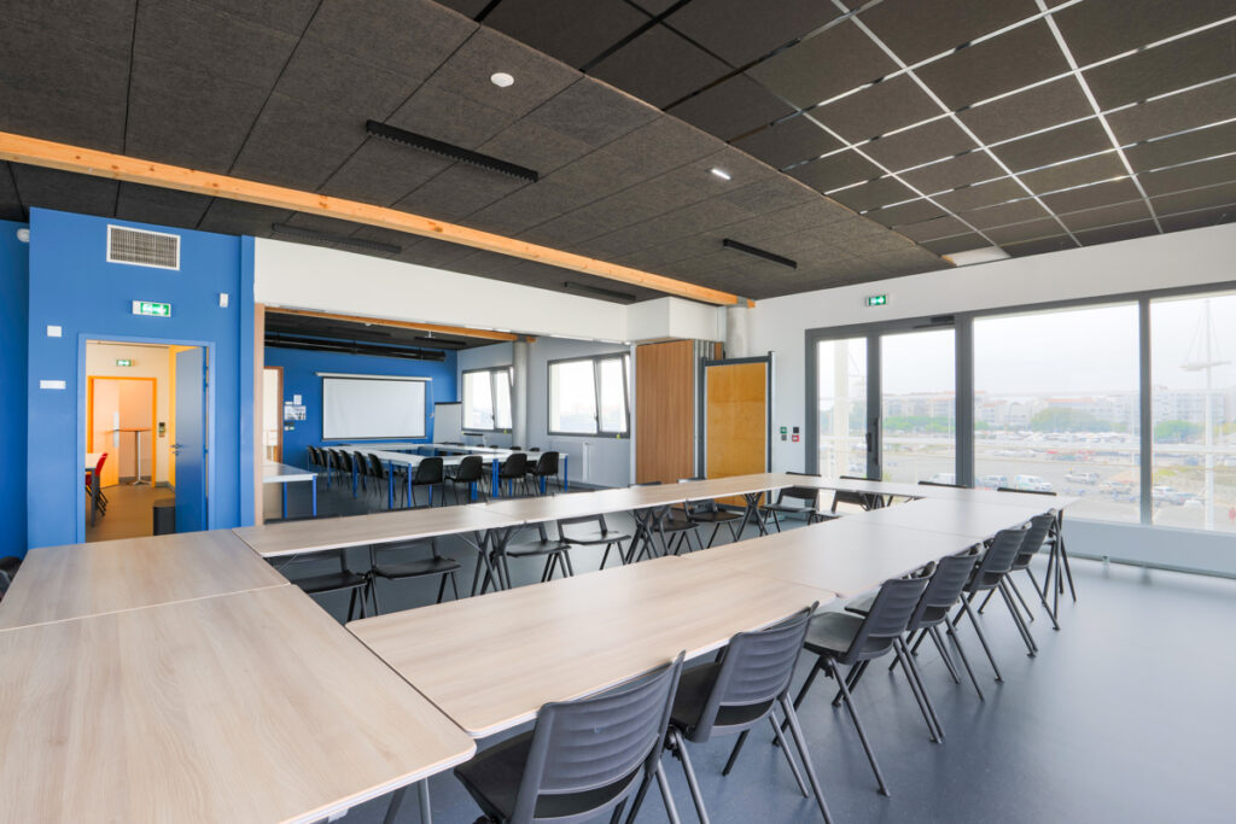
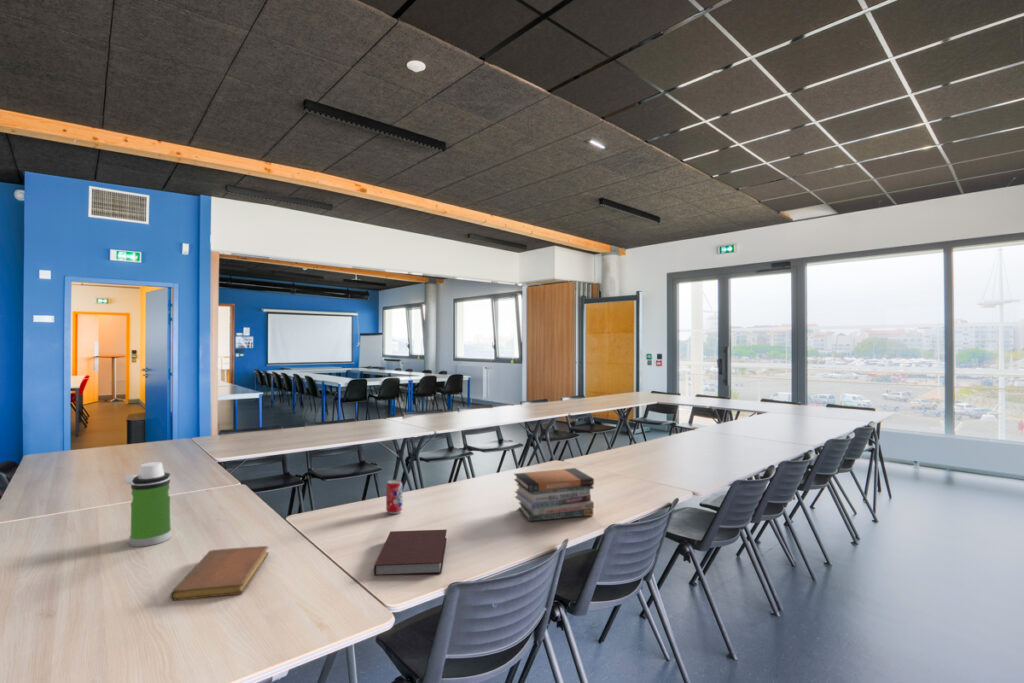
+ notebook (224, 570)
+ beverage can (394, 496)
+ book stack (553, 493)
+ water bottle (150, 502)
+ notebook (413, 550)
